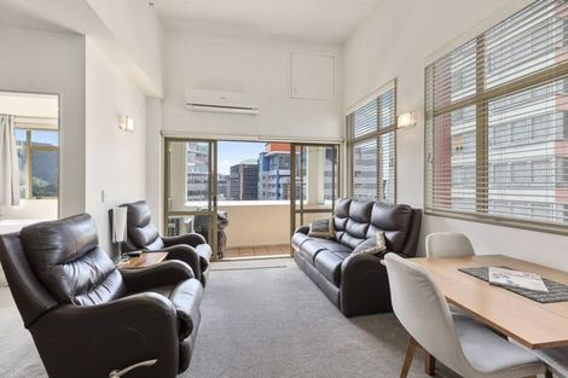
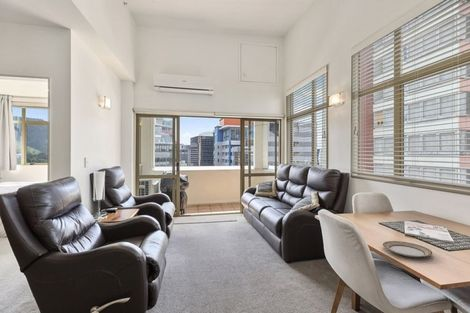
+ plate (406, 249)
